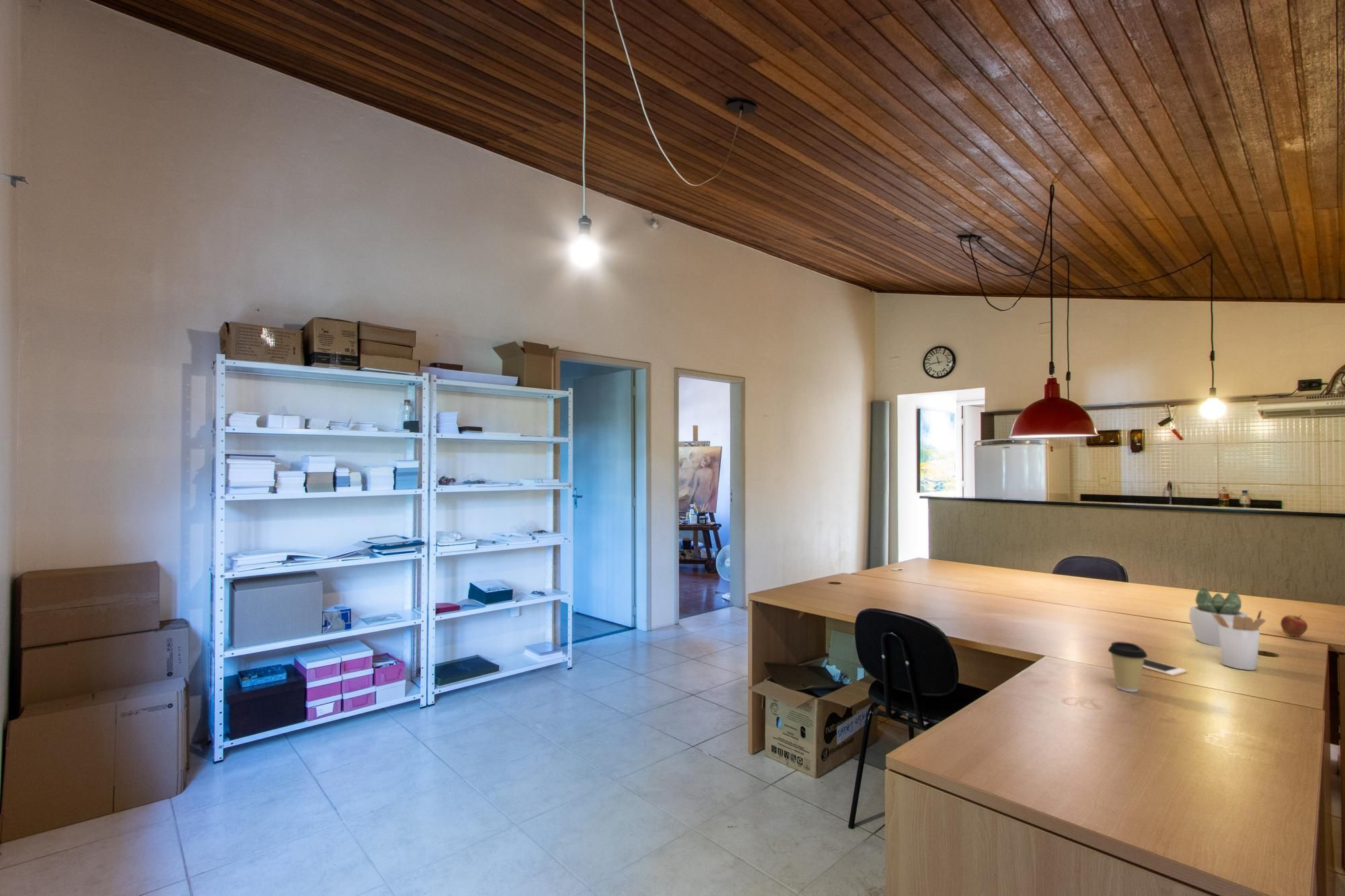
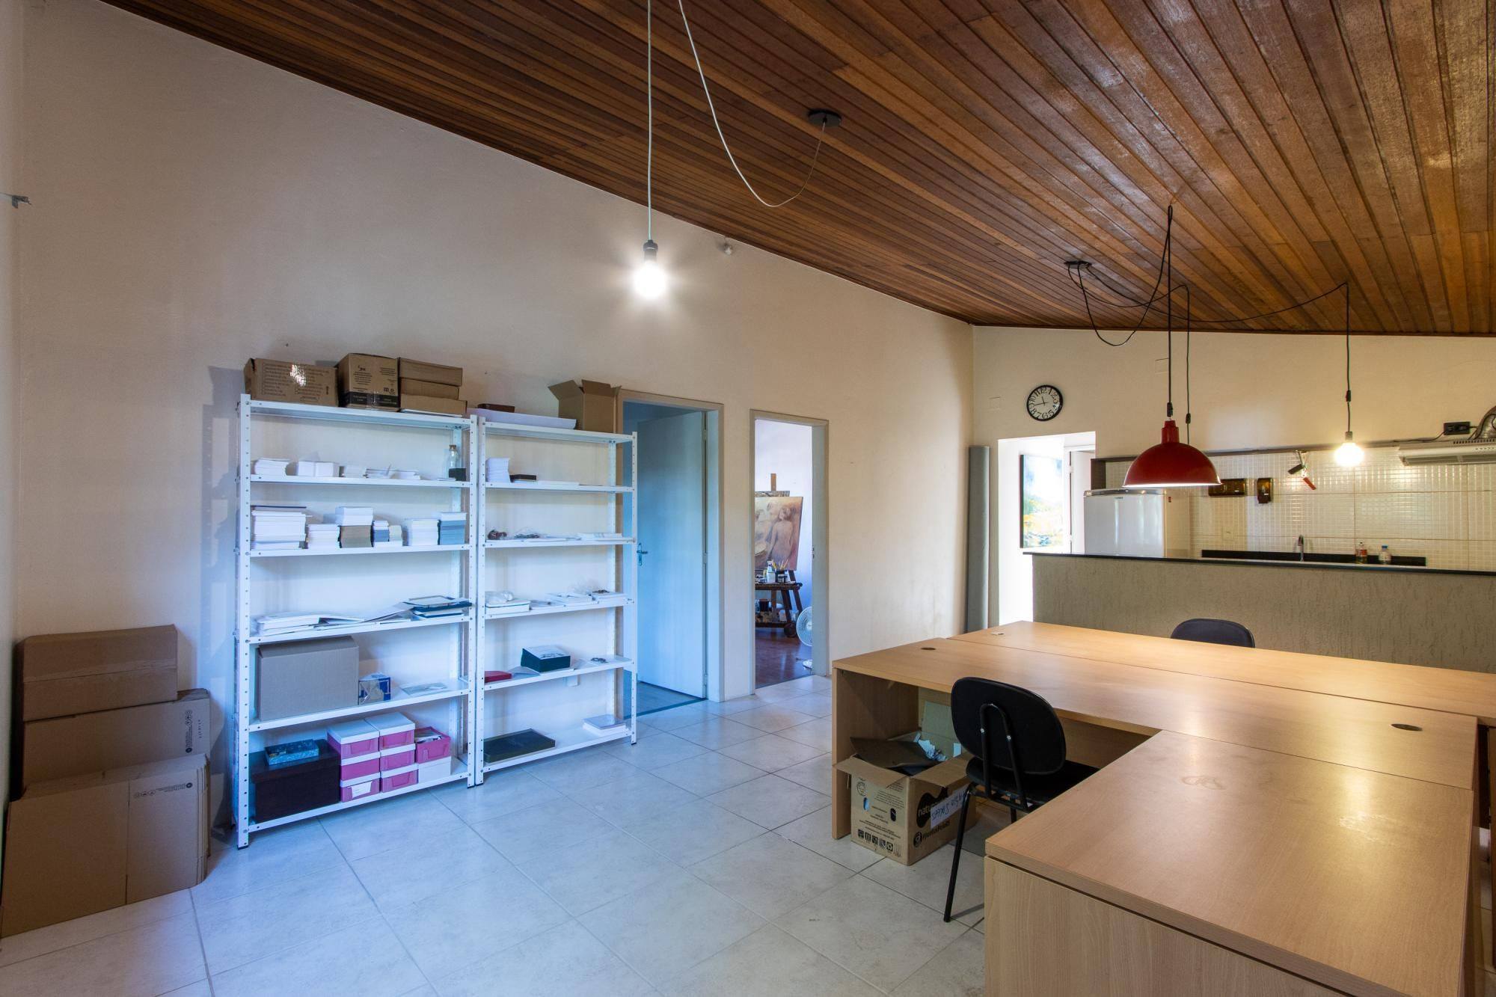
- fruit (1294, 624)
- coffee cup (1127, 667)
- succulent plant (1218, 614)
- cell phone (1150, 665)
- utensil holder (1242, 639)
